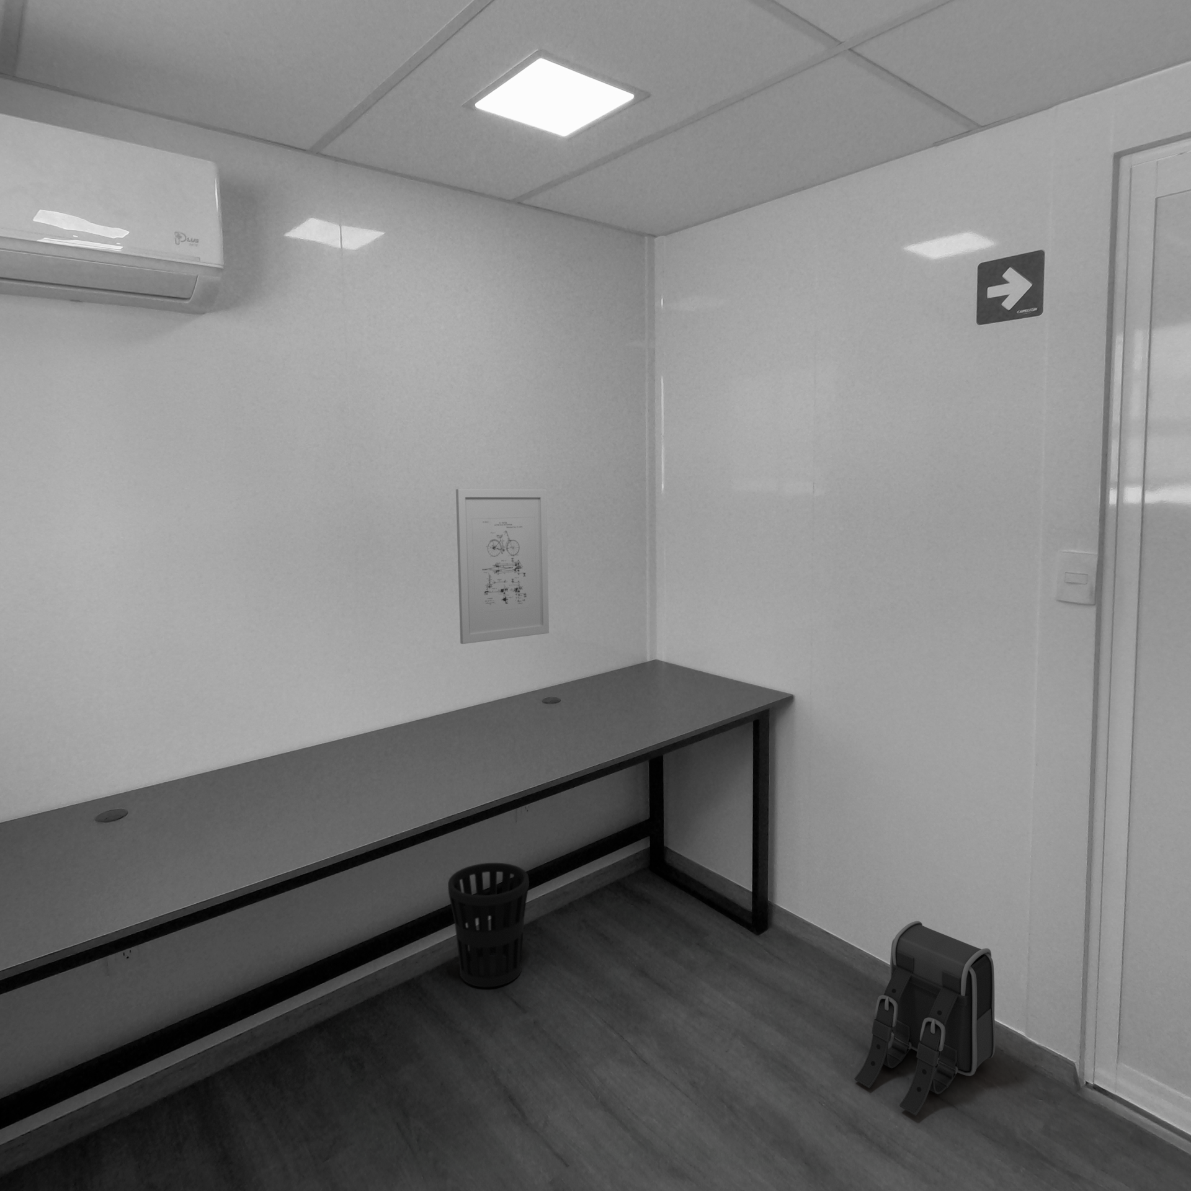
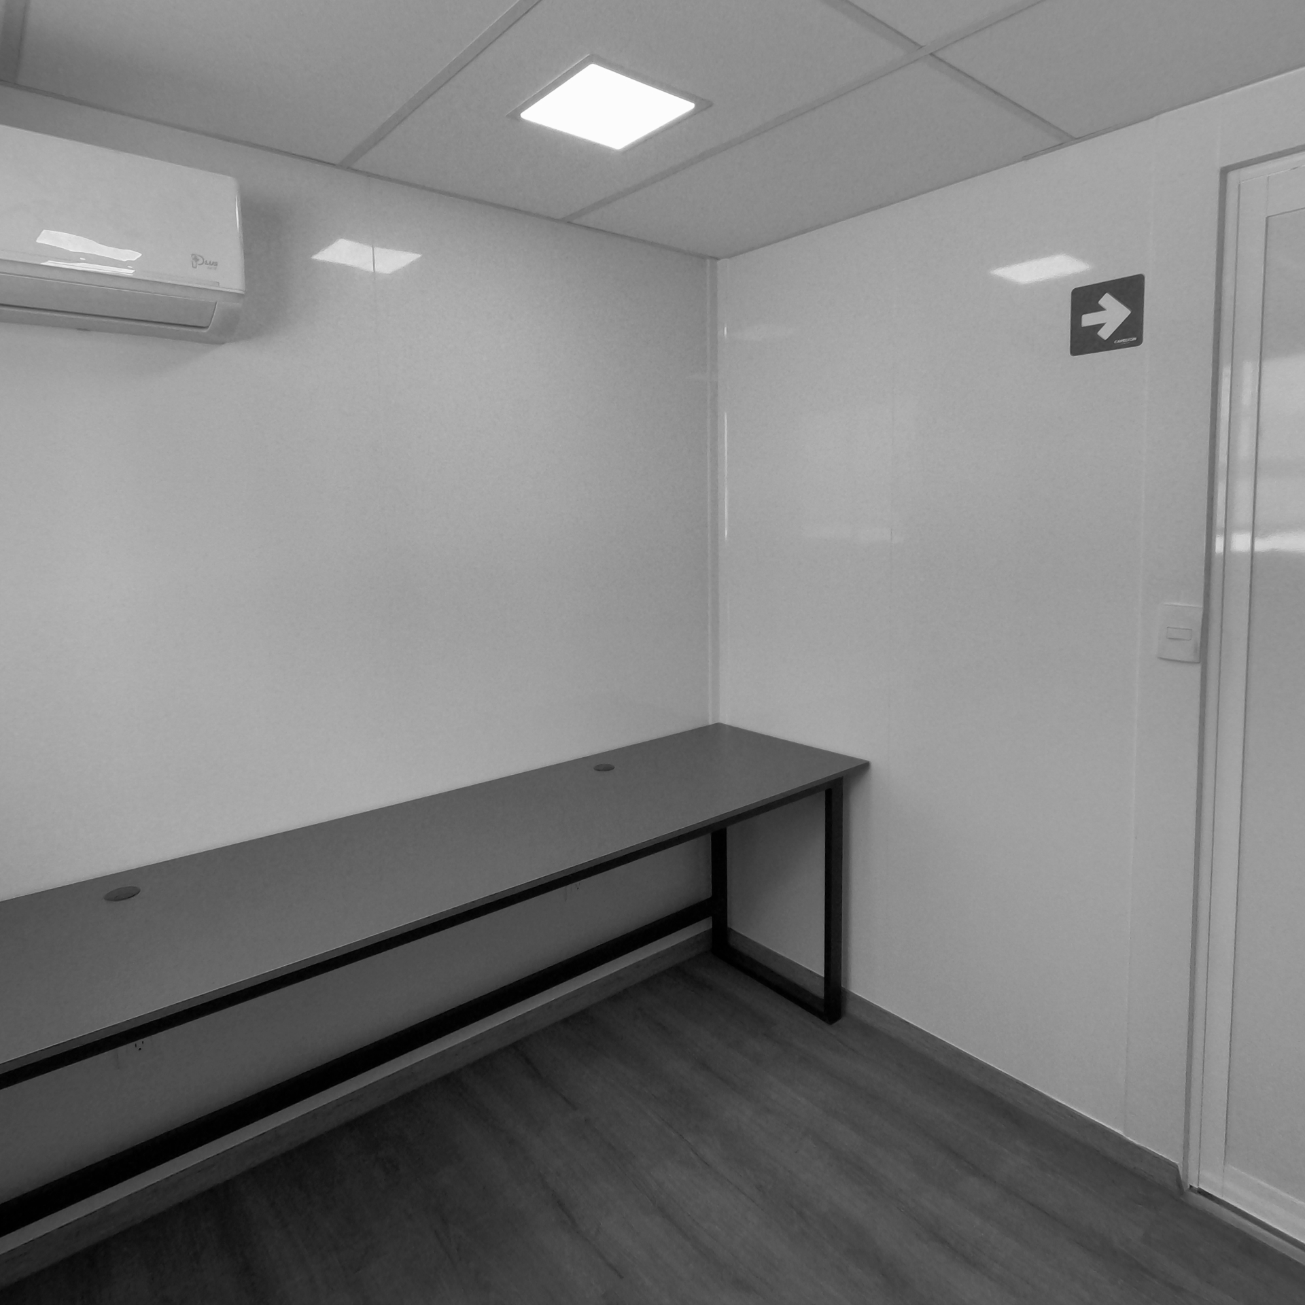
- backpack (933, 1002)
- wastebasket (491, 924)
- wall art (504, 564)
